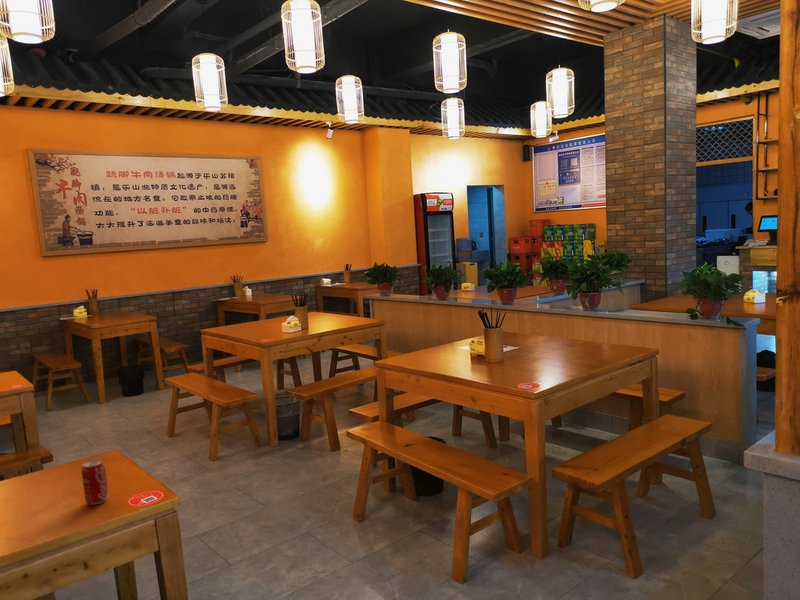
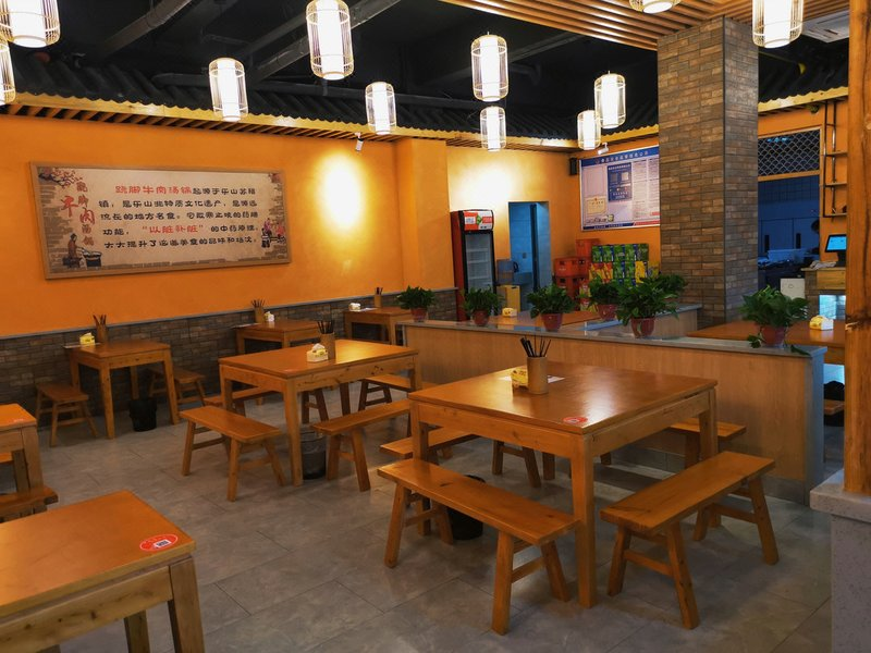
- beverage can (95, 482)
